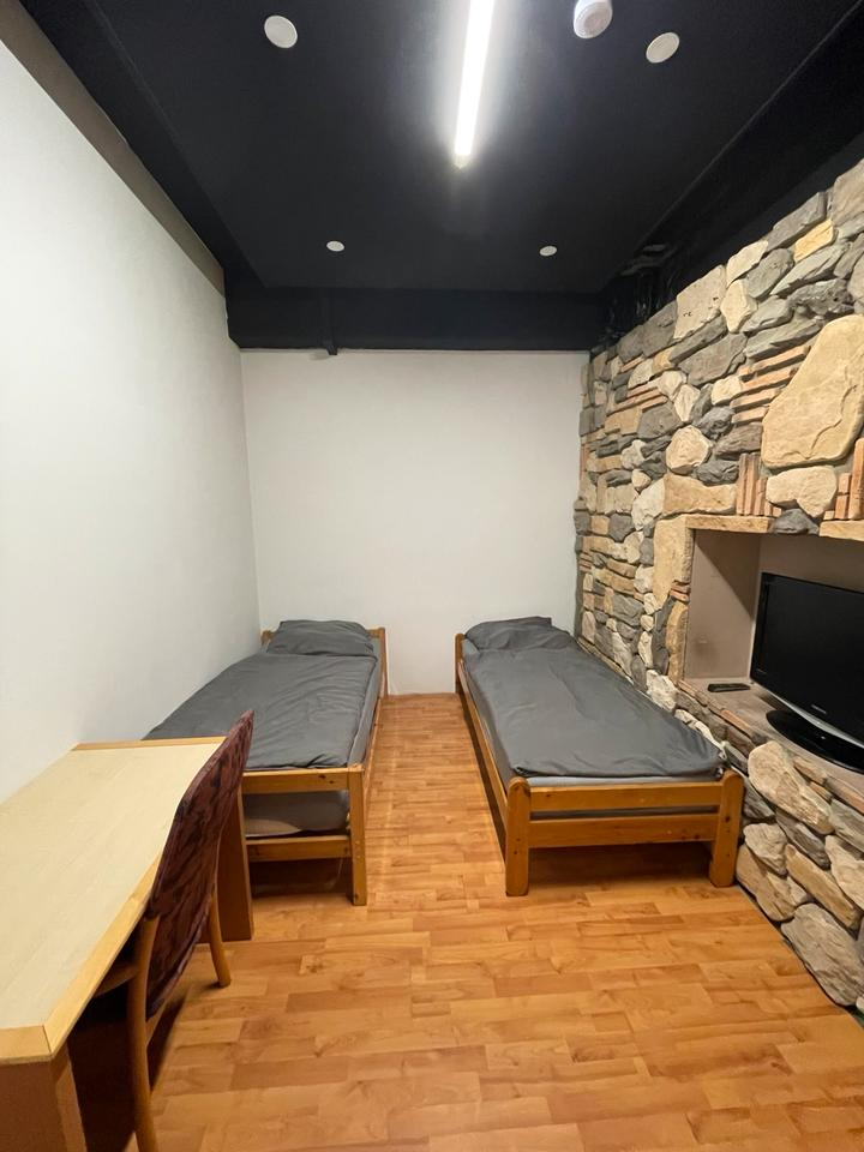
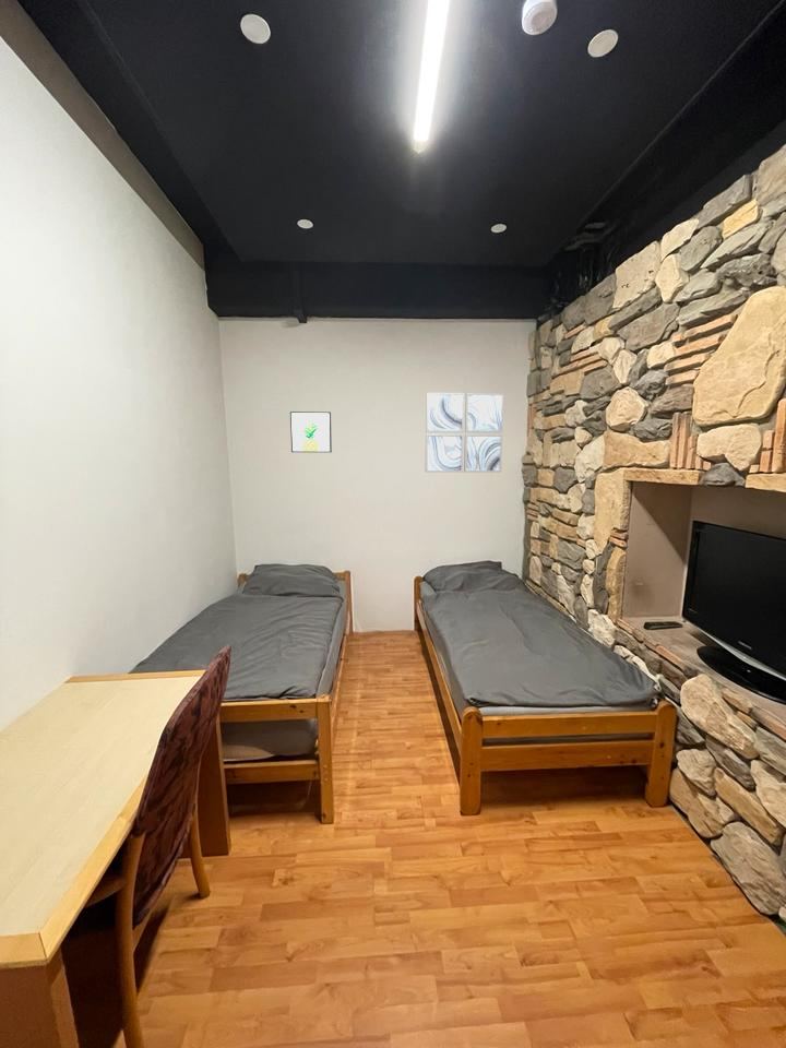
+ wall art (463, 434)
+ wall art (311, 432)
